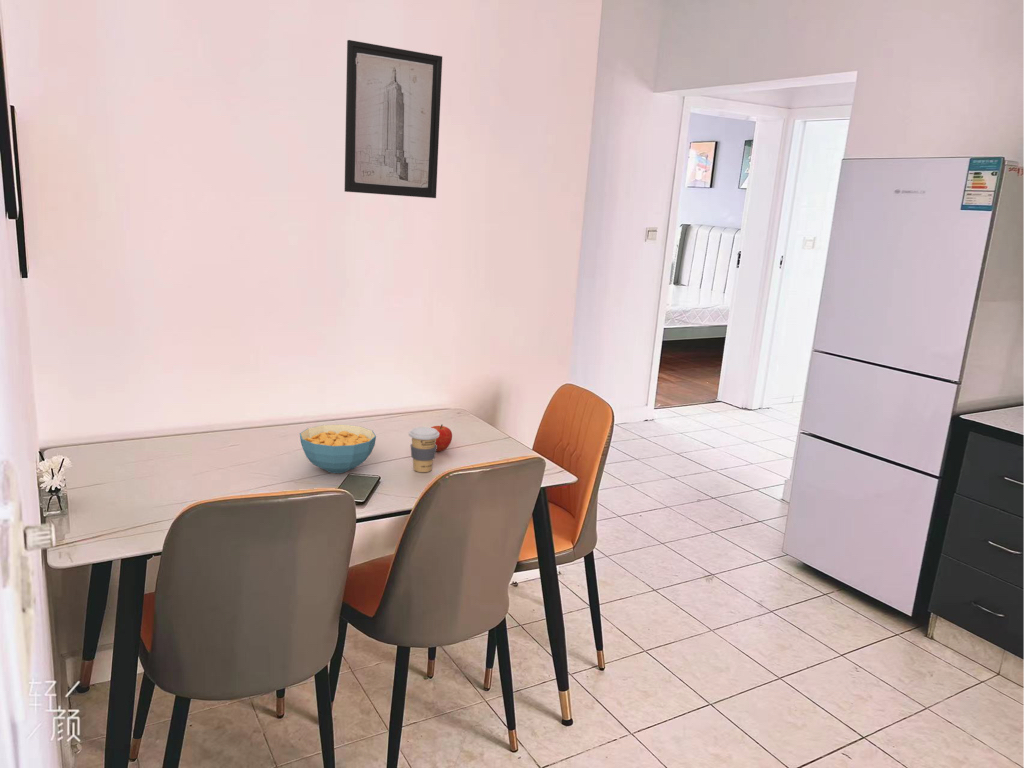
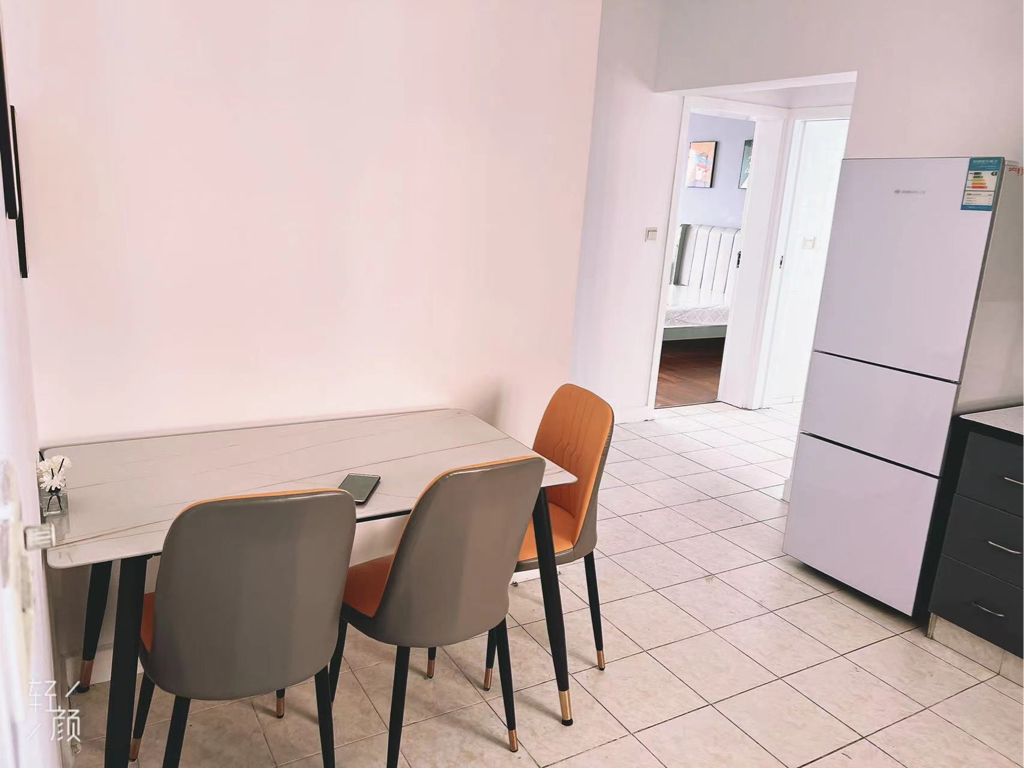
- cereal bowl (337, 452)
- fruit (439, 437)
- coffee cup (423, 449)
- wall art (393, 123)
